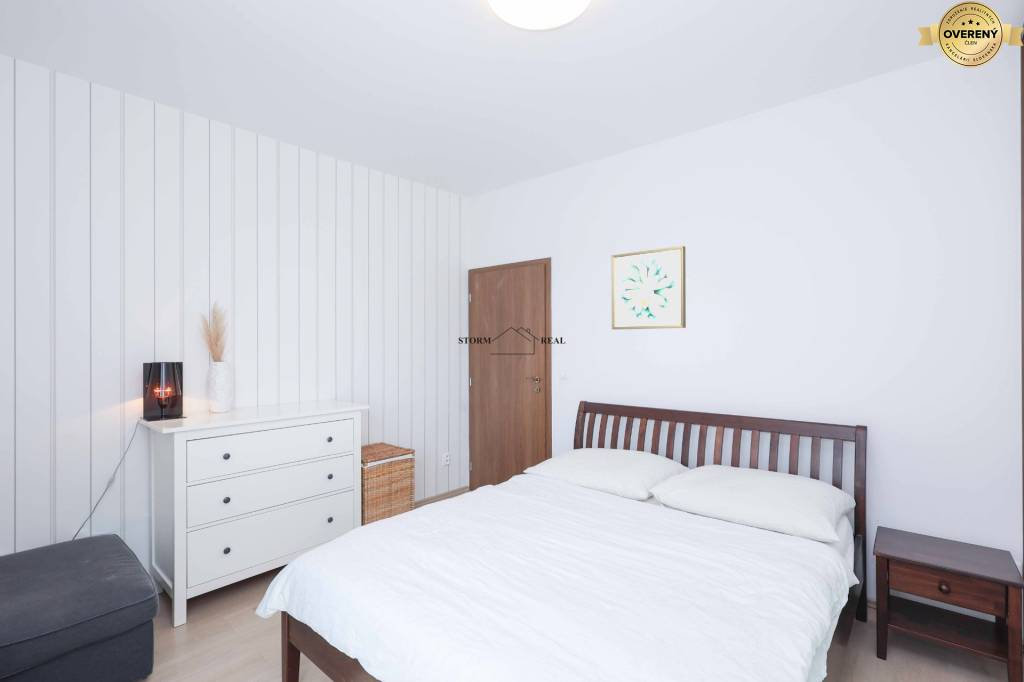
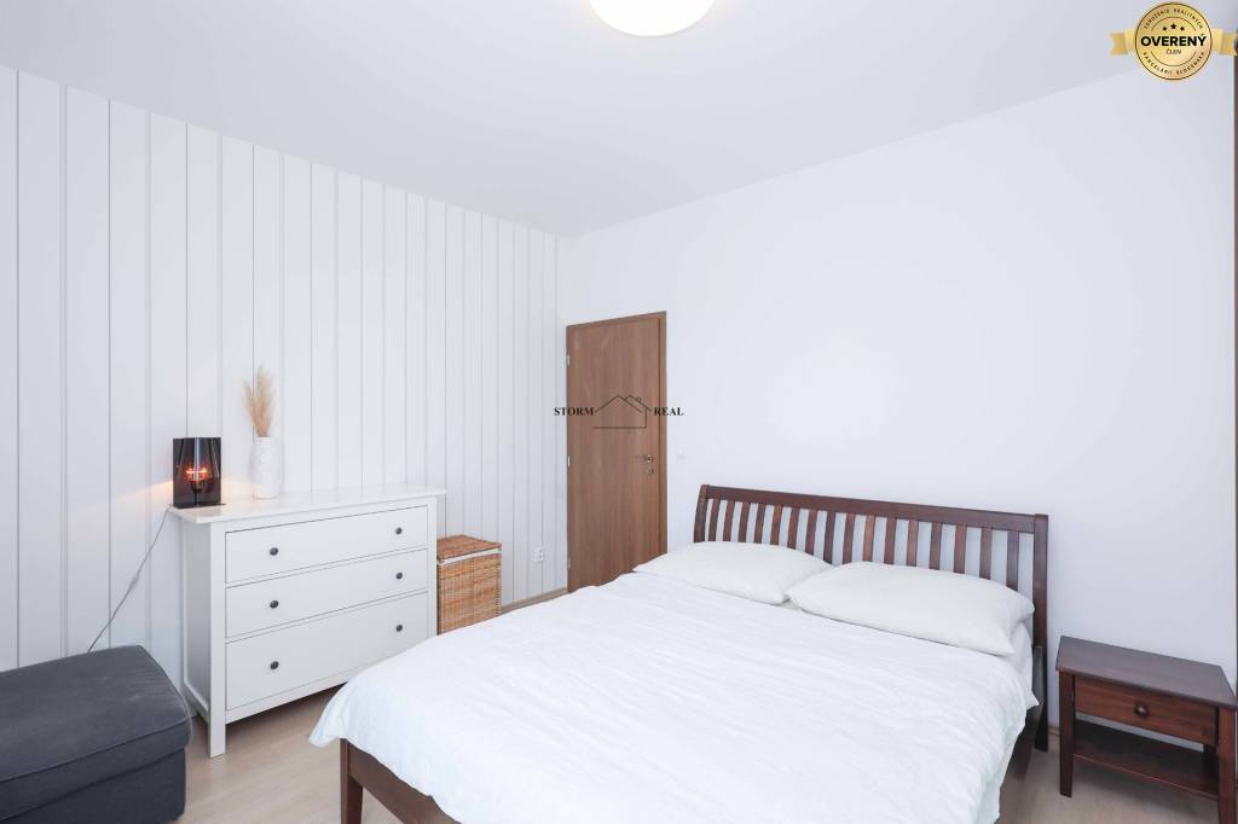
- wall art (646, 289)
